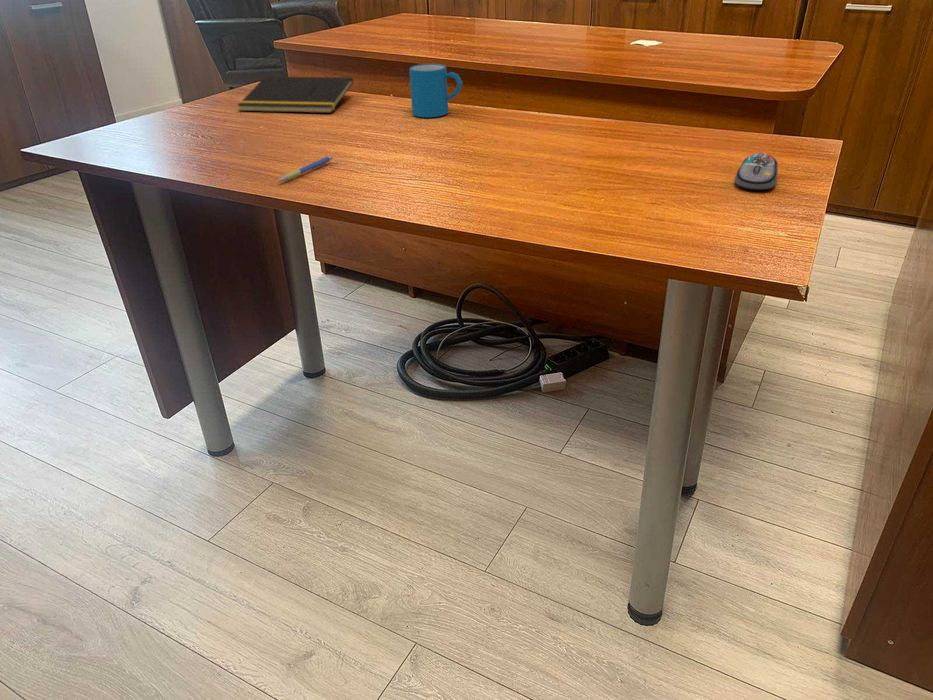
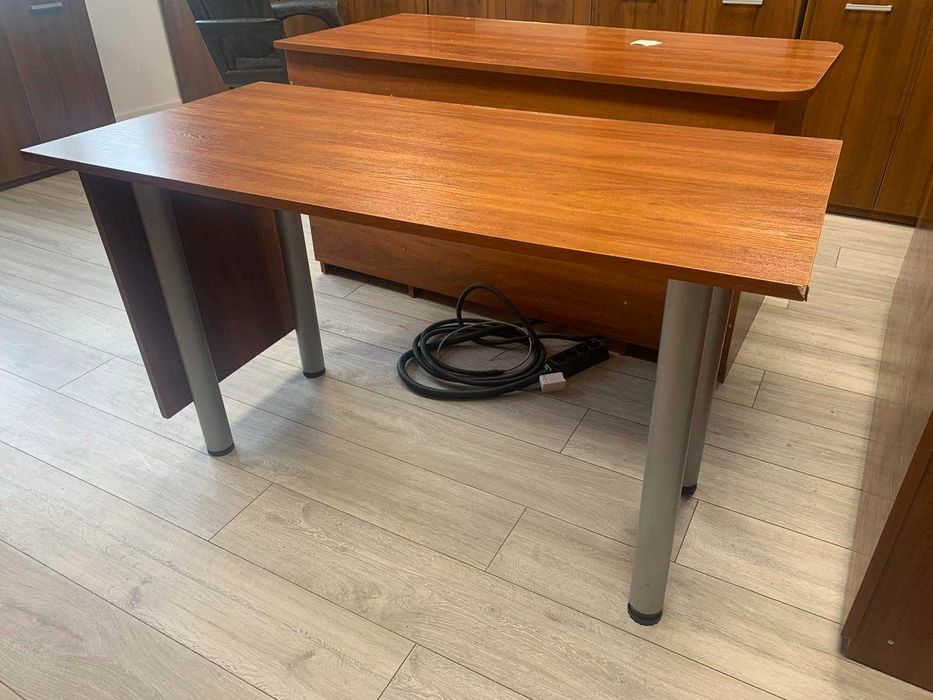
- computer mouse (758, 169)
- pen (305, 168)
- notepad (296, 93)
- mug (437, 90)
